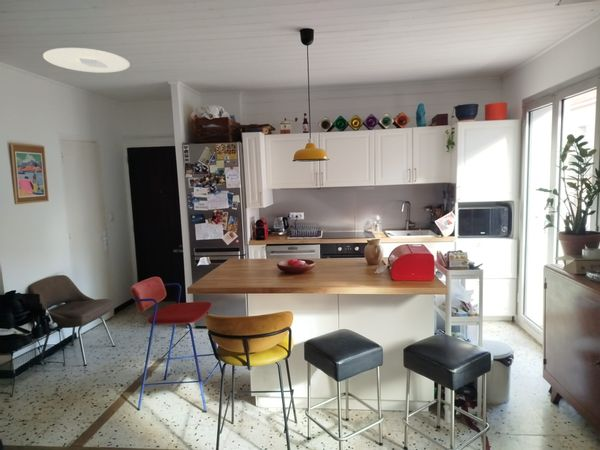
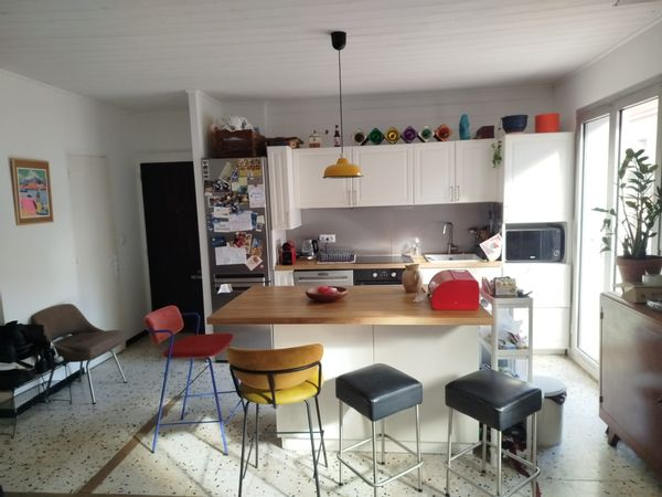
- ceiling light (88, 57)
